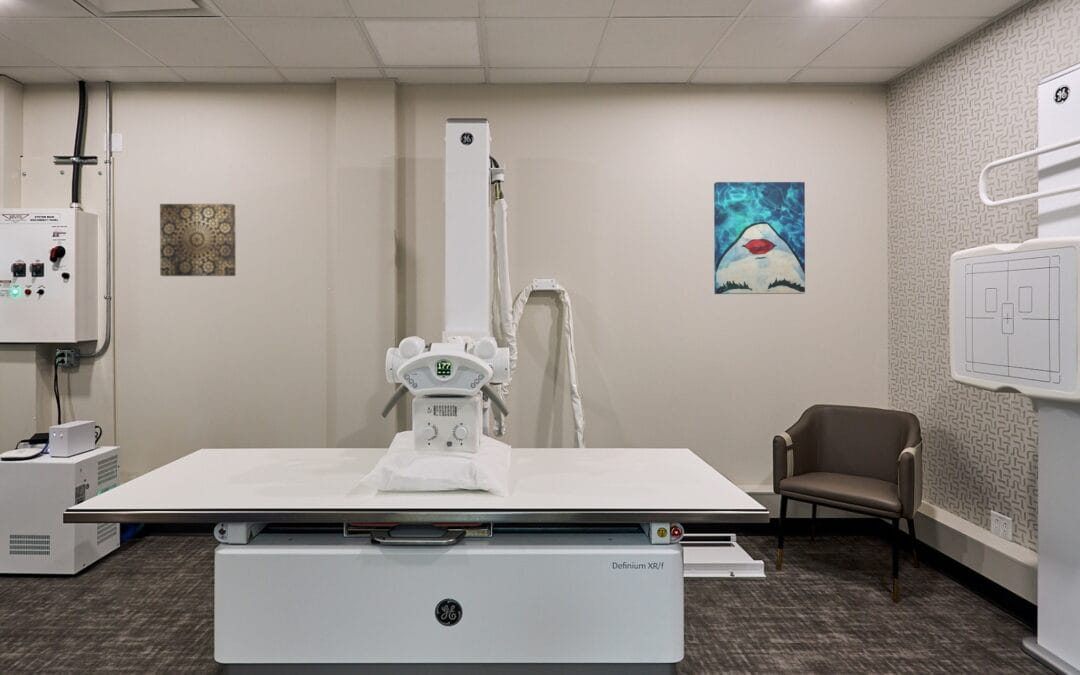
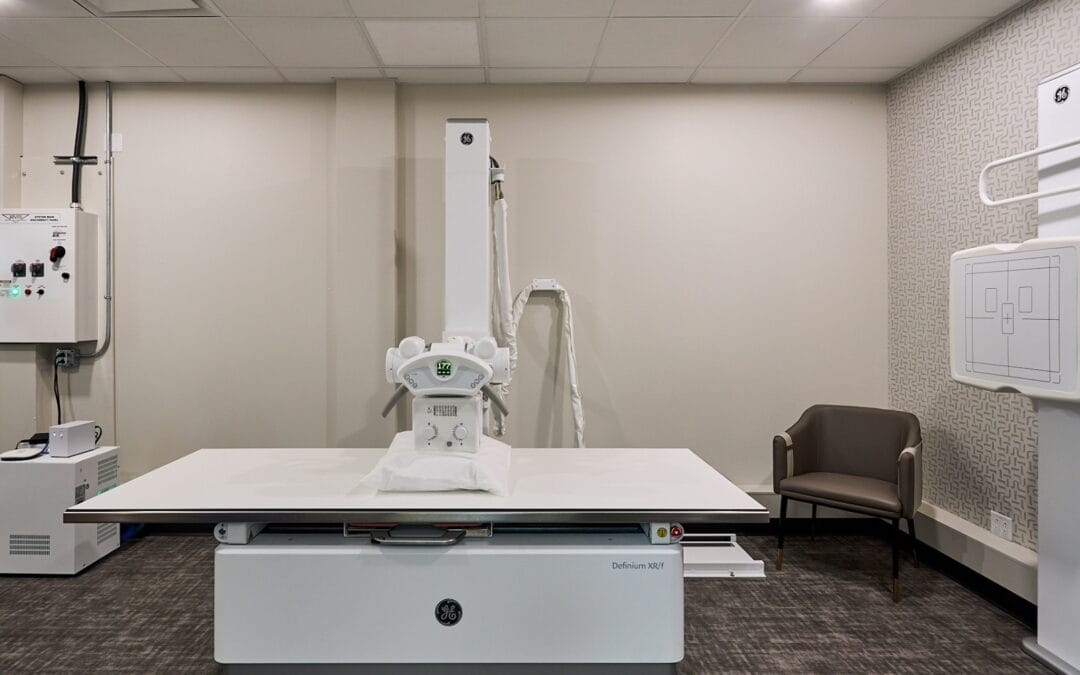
- wall art (759, 238)
- wall art (198, 240)
